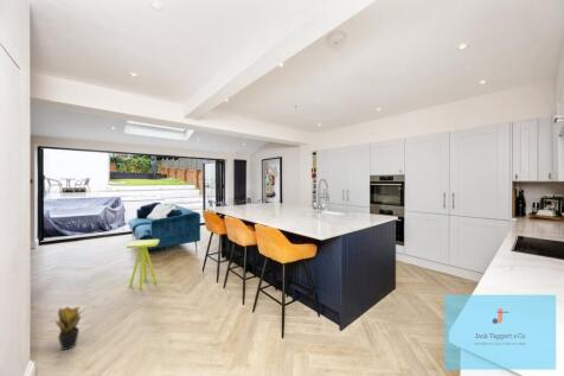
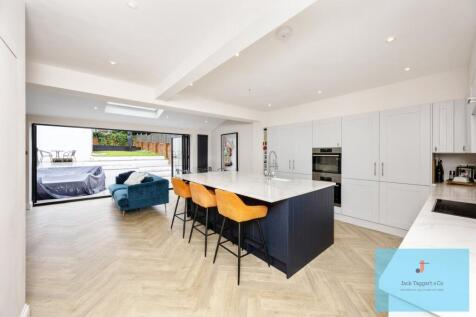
- potted plant (70, 324)
- side table (143, 262)
